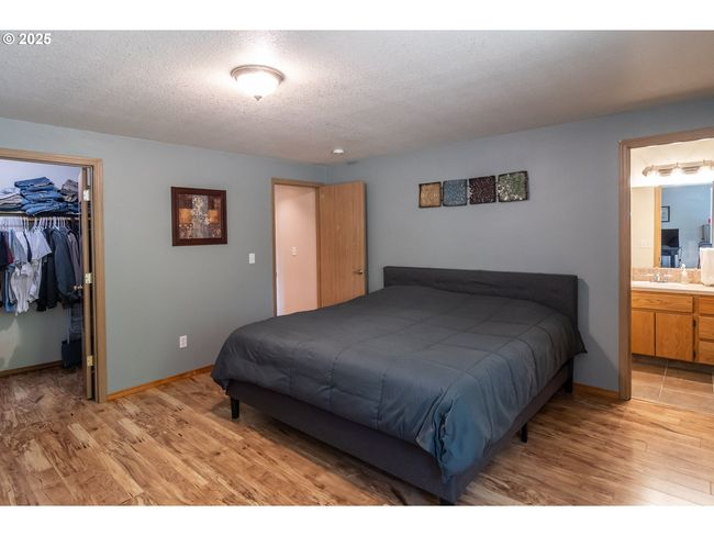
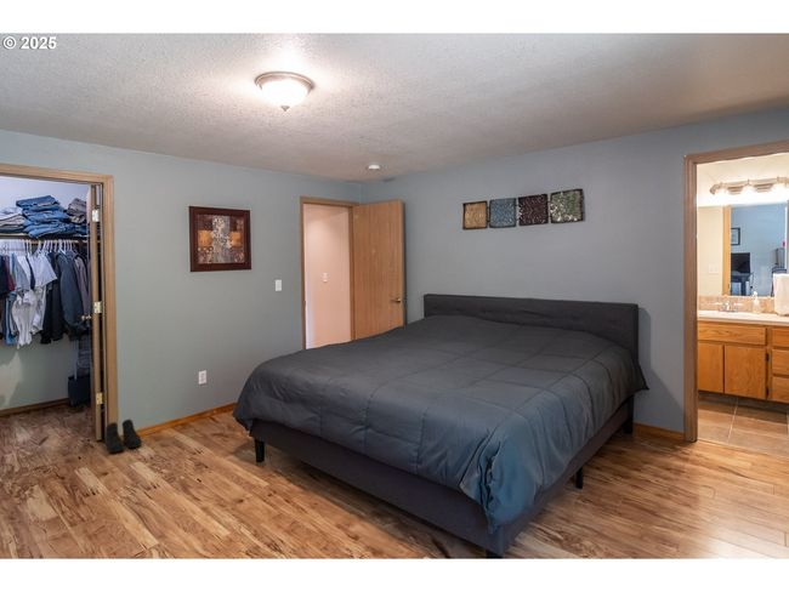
+ boots (123, 434)
